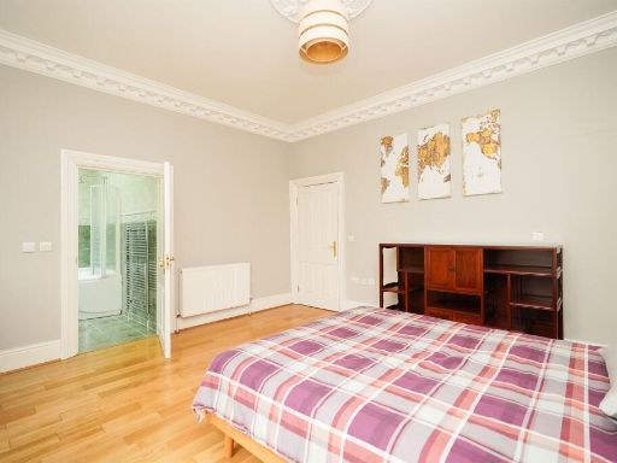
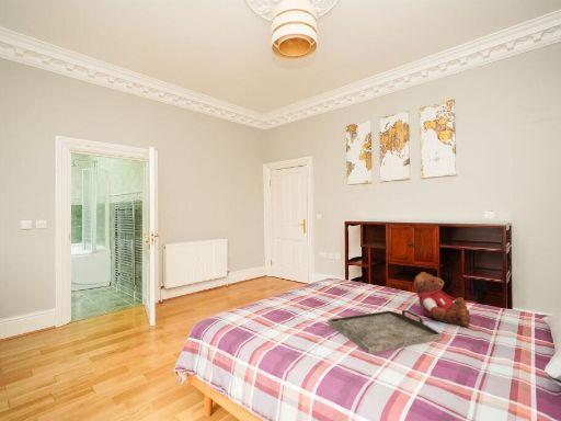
+ serving tray (380, 323)
+ teddy bear (444, 296)
